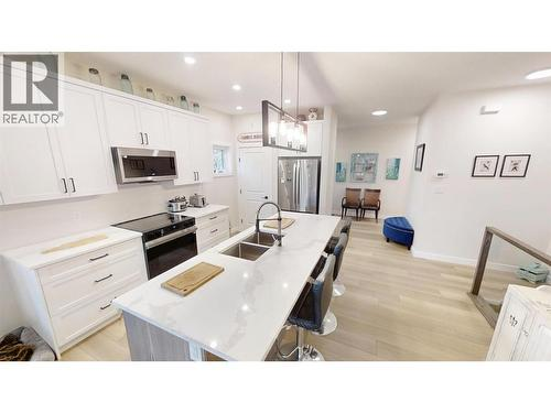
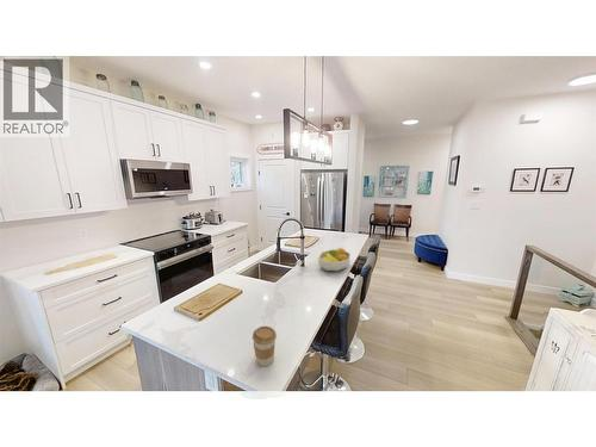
+ coffee cup (265, 344)
+ fruit bowl (334, 257)
